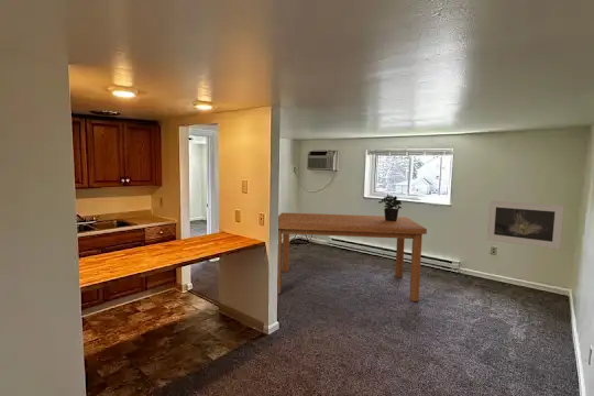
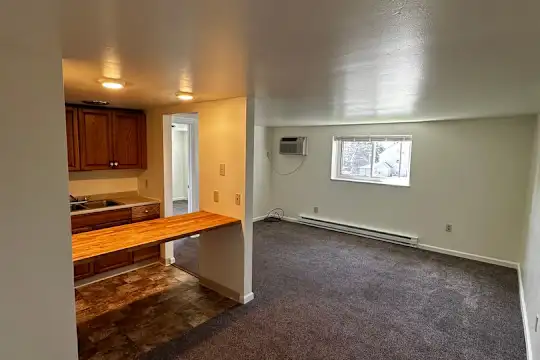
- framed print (522, 223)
- dining table (343, 235)
- potted plant (389, 207)
